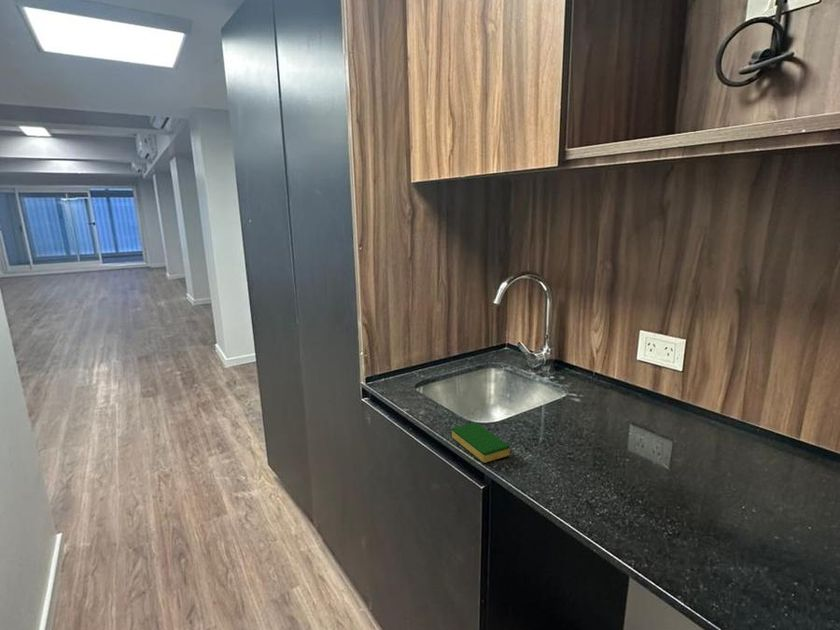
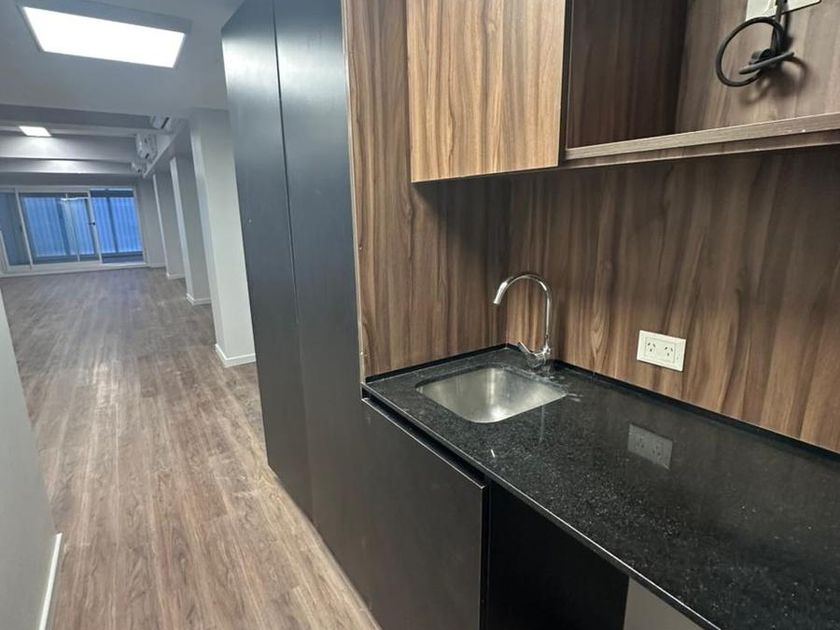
- dish sponge (479, 441)
